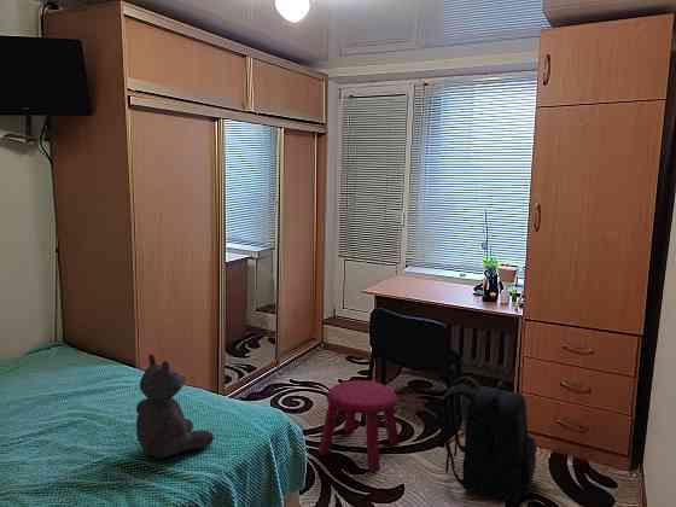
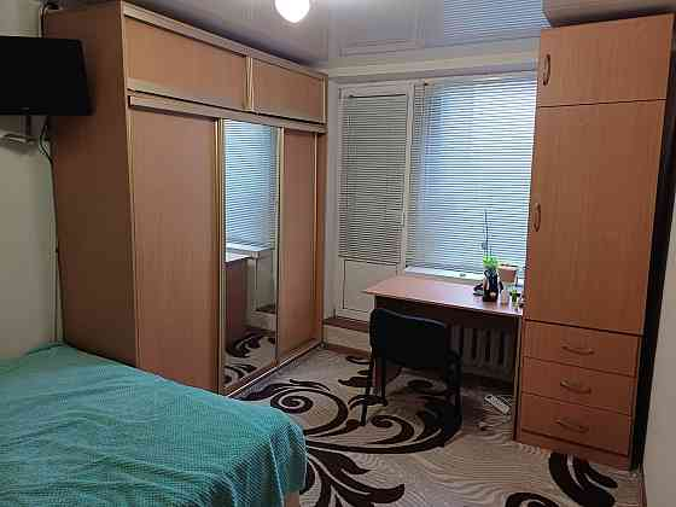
- backpack (488, 433)
- teddy bear (173, 401)
- stool (366, 420)
